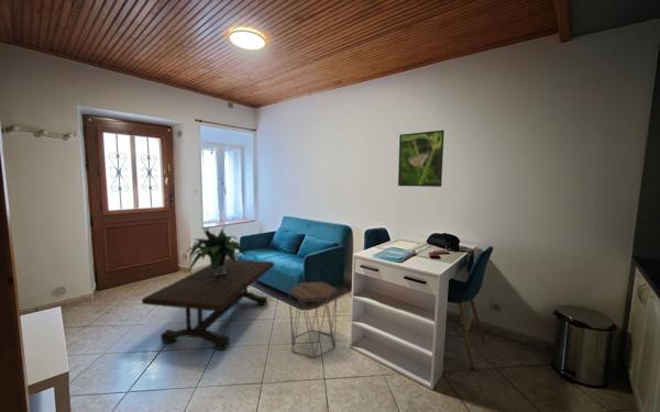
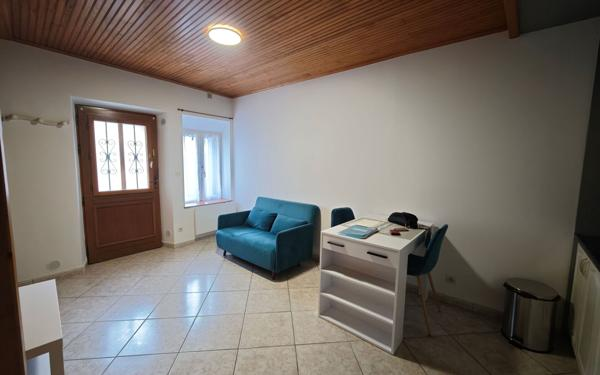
- side table (315, 316)
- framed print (419, 159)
- potted plant (219, 249)
- coffee table (221, 298)
